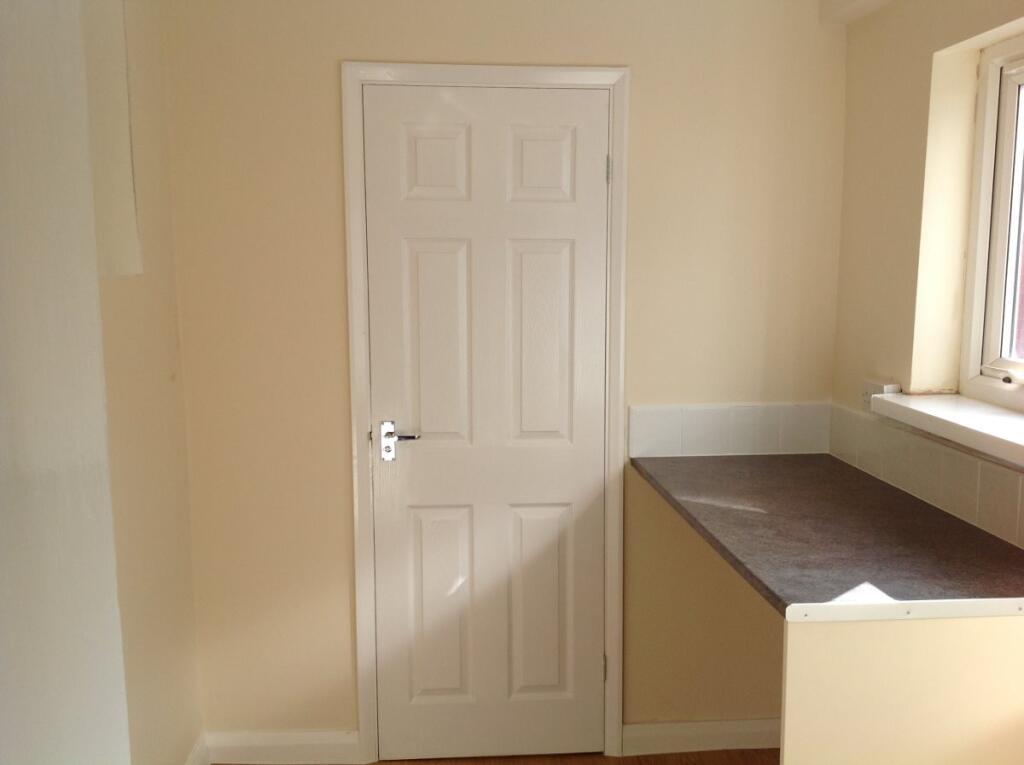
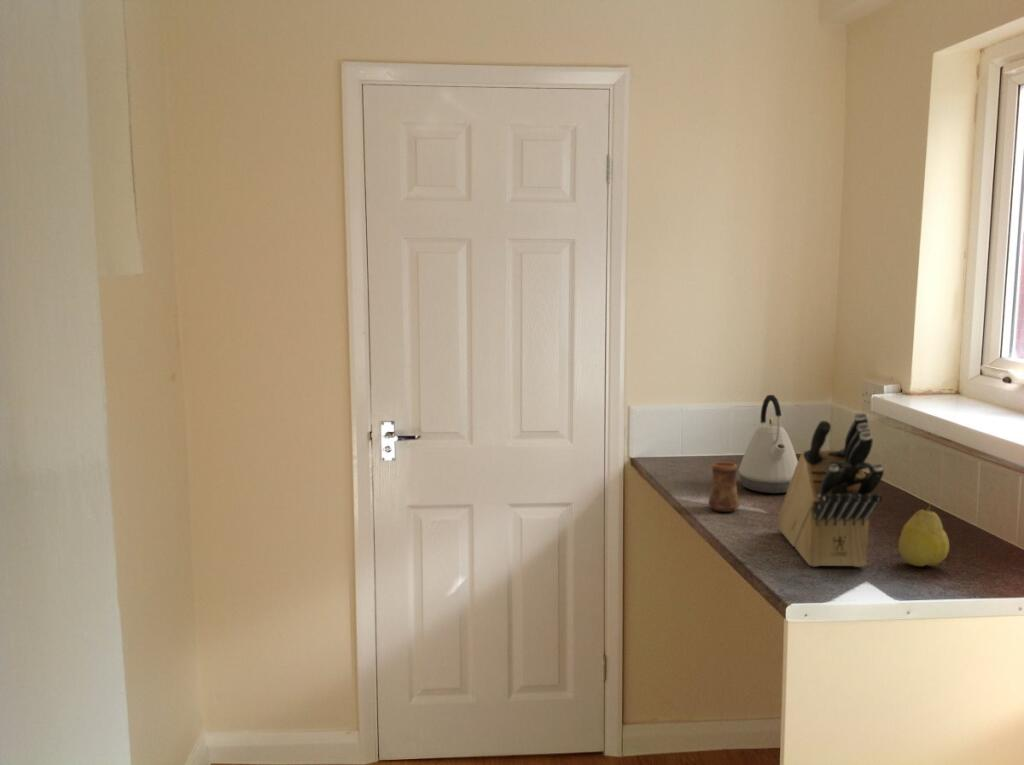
+ kettle (771, 442)
+ knife block (827, 480)
+ cup (724, 486)
+ fruit (924, 535)
